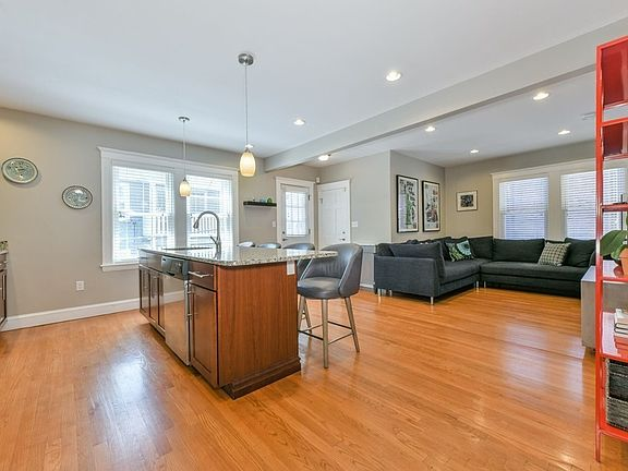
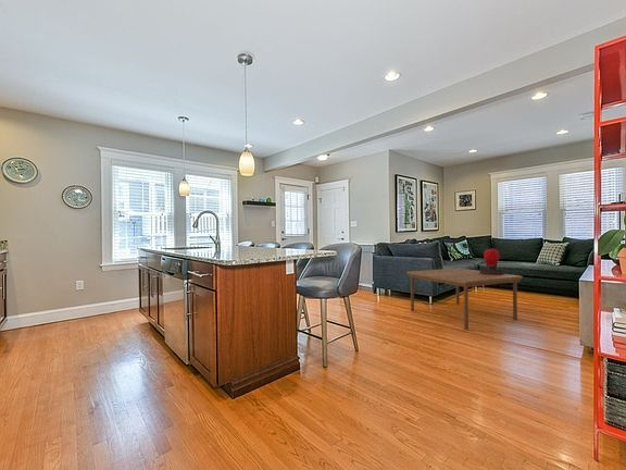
+ decorative sculpture (491, 260)
+ coffee table (458, 294)
